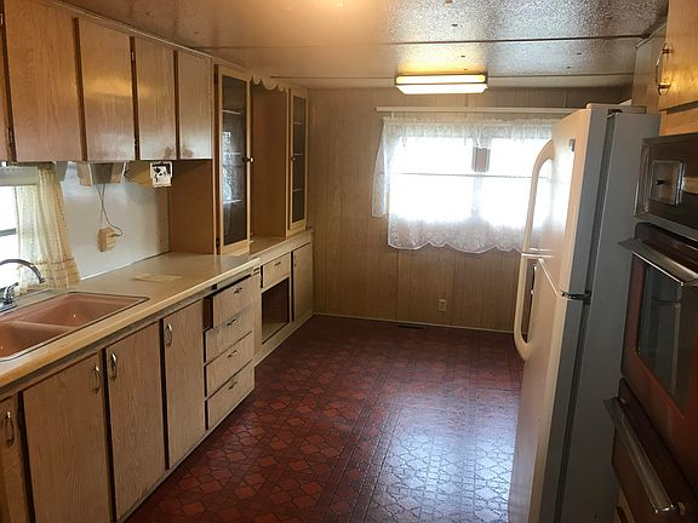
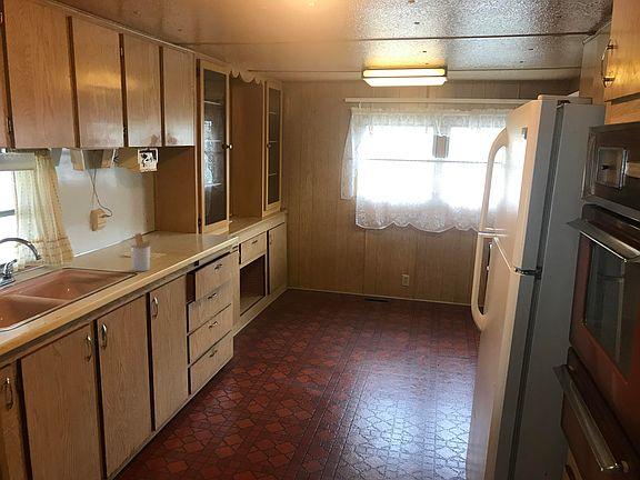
+ utensil holder (146, 251)
